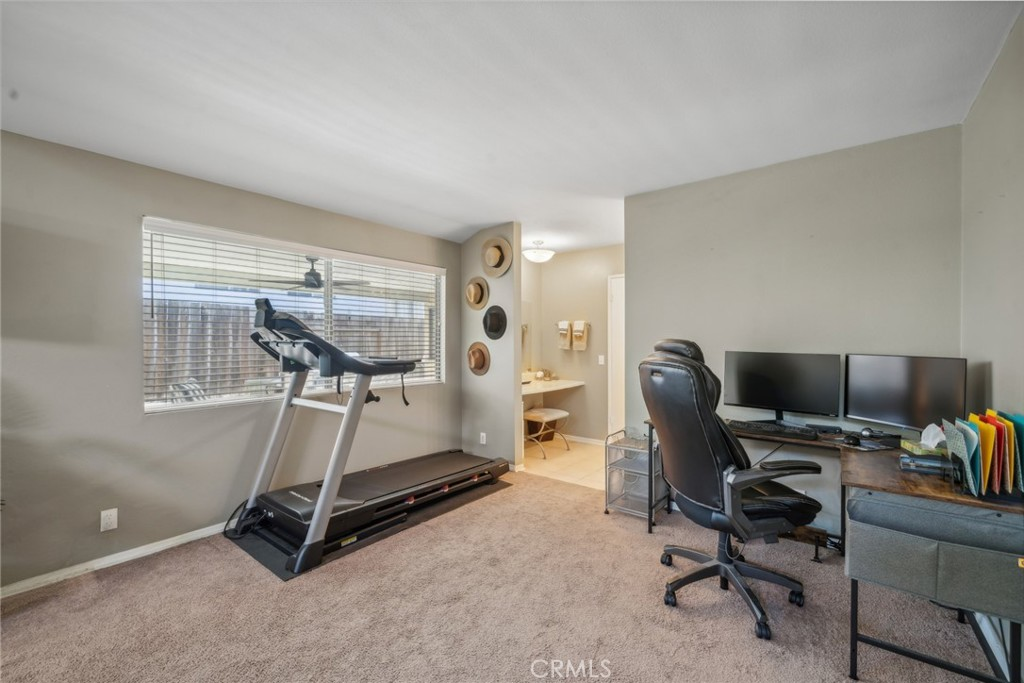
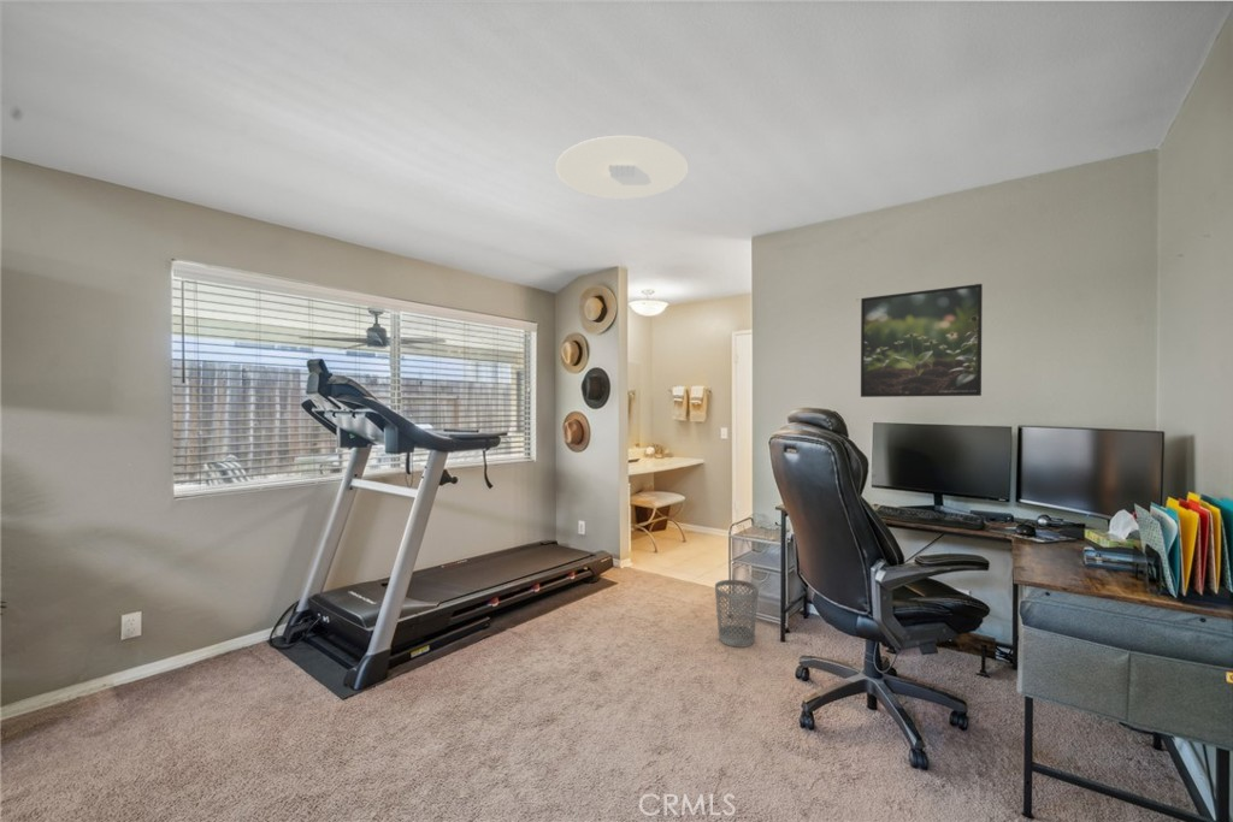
+ wastebasket (736, 613)
+ ceiling light (621, 165)
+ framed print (918, 343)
